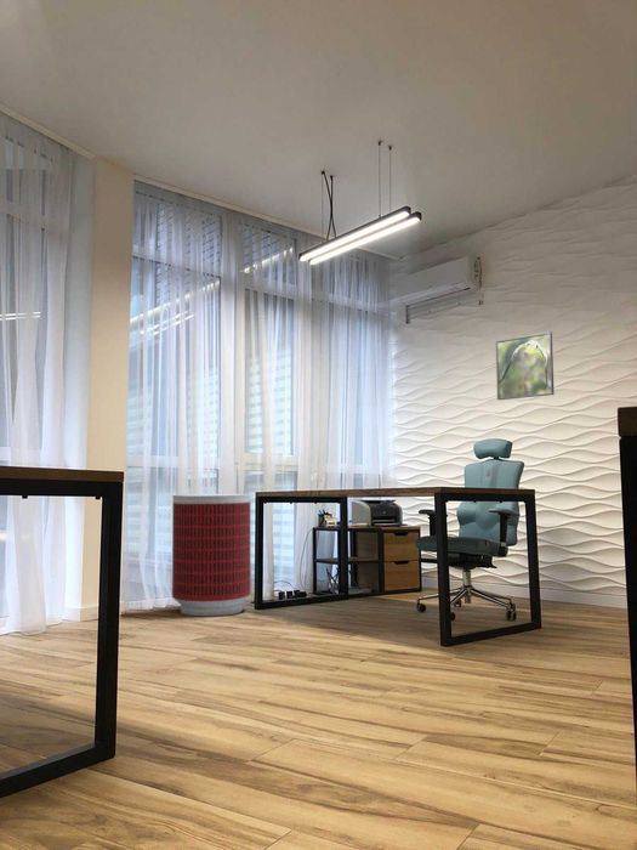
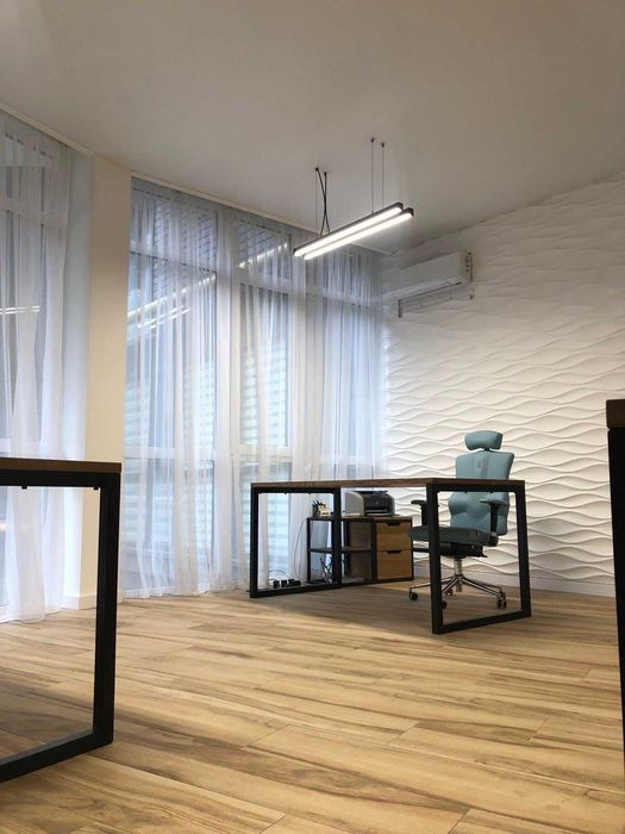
- trash can (211, 551)
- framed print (523, 367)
